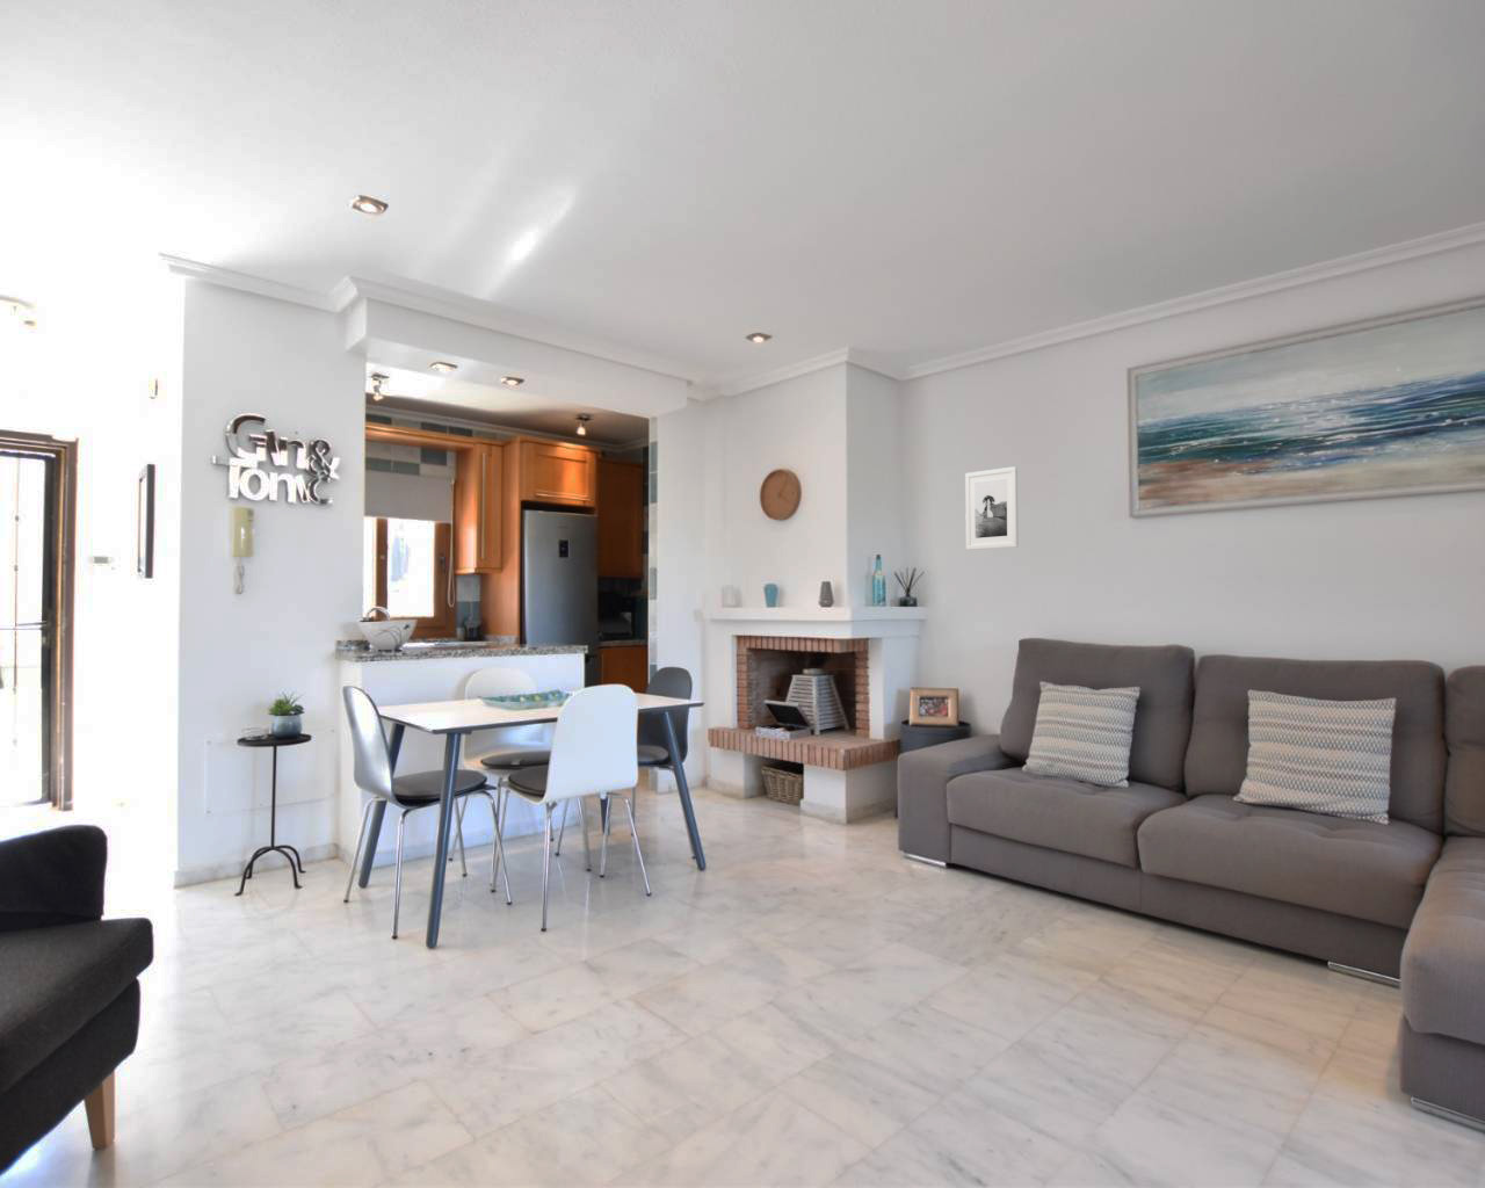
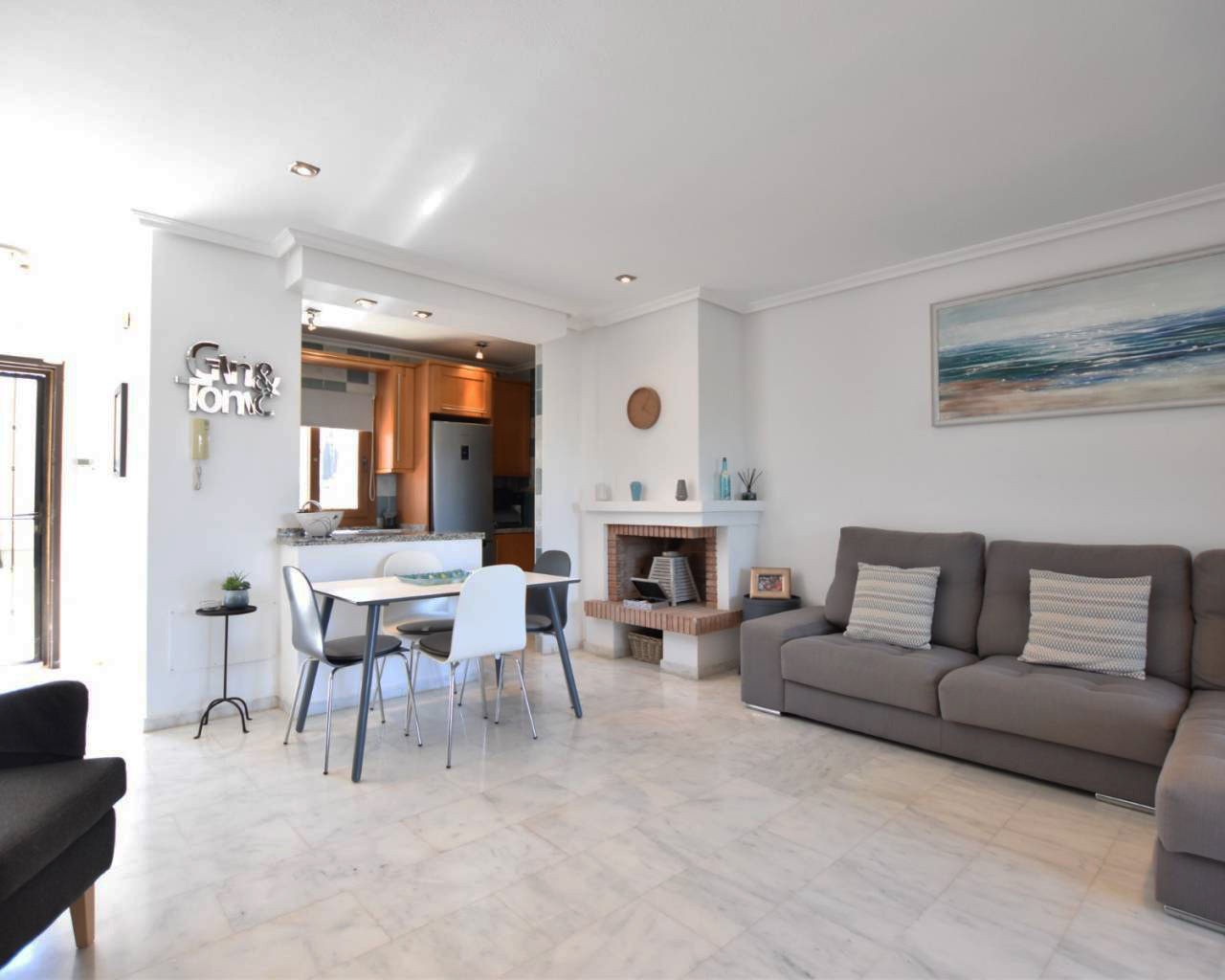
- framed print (990, 509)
